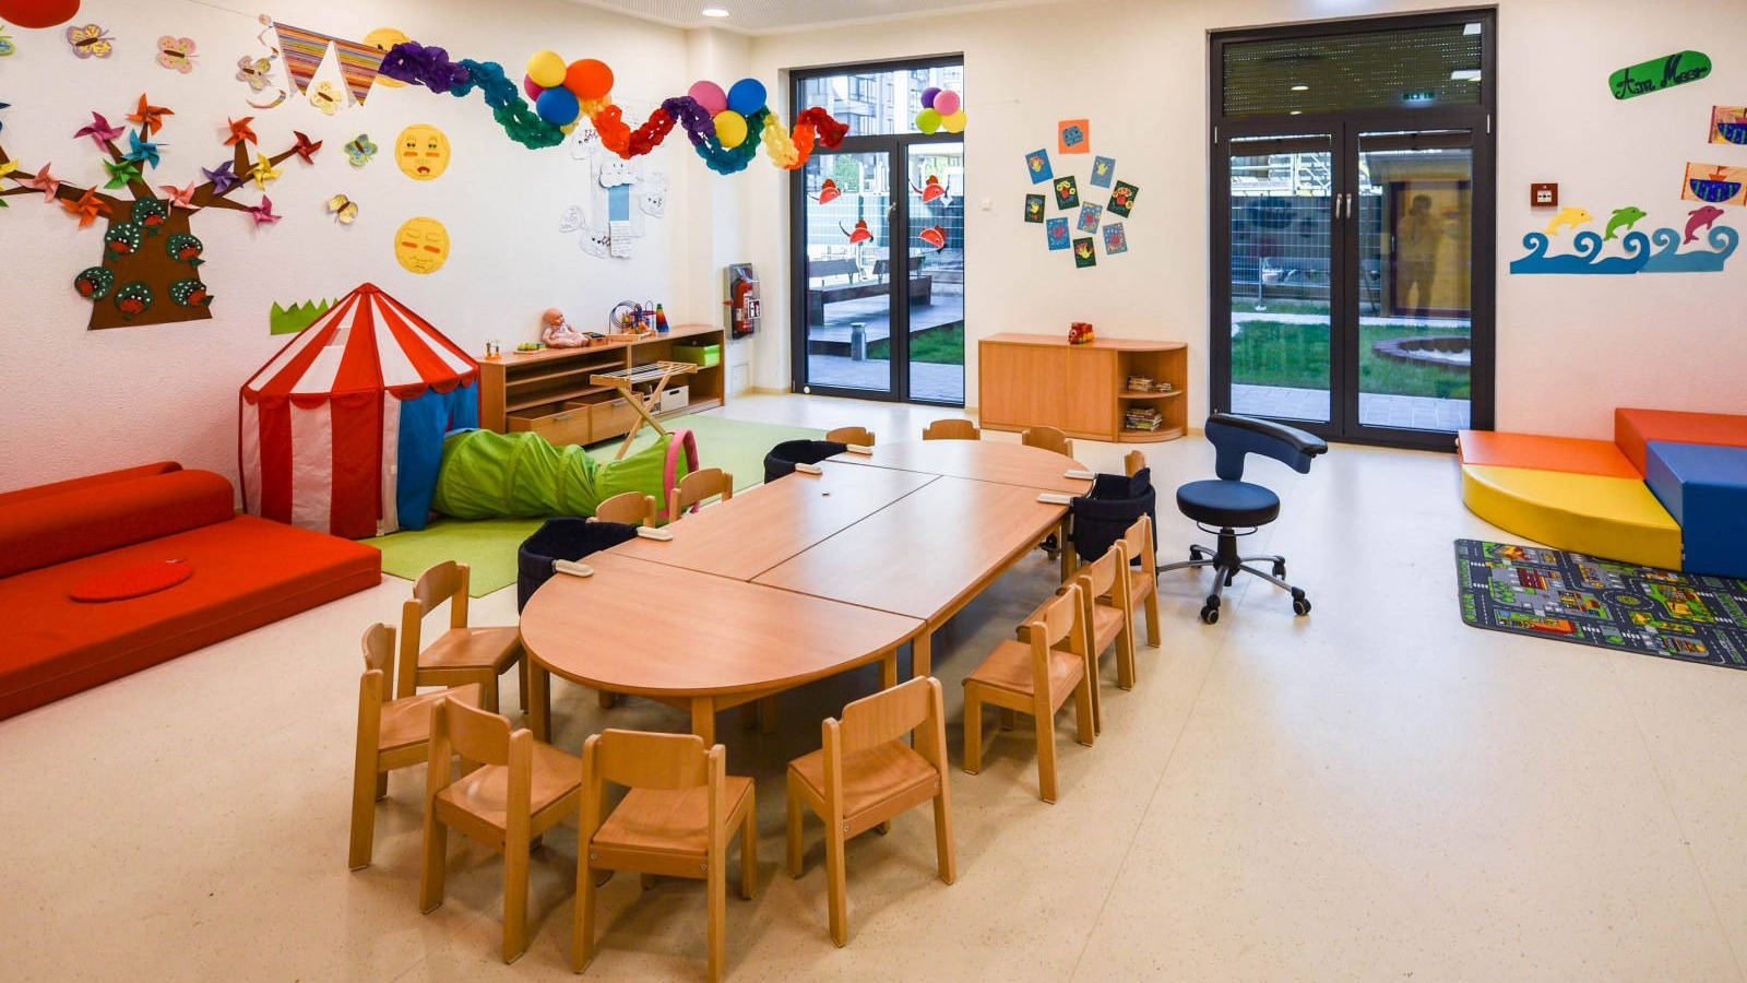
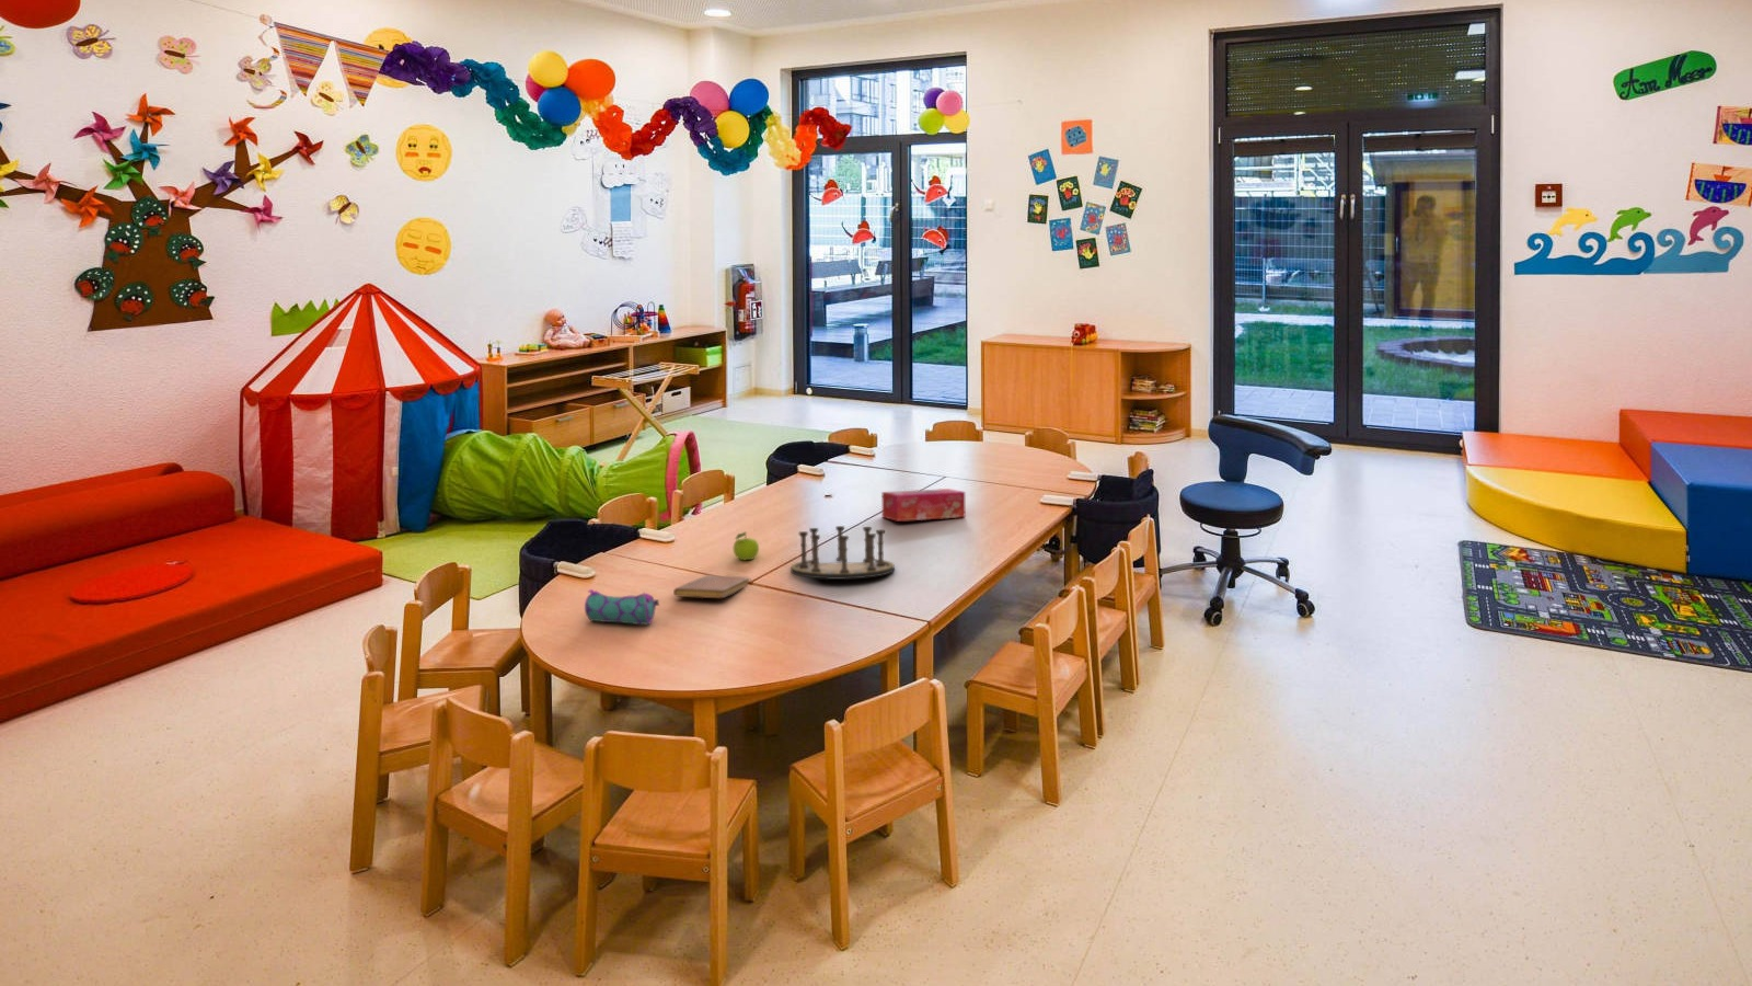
+ tissue box (923, 504)
+ notebook (712, 586)
+ pencil case (621, 607)
+ board game (842, 550)
+ fruit (744, 545)
